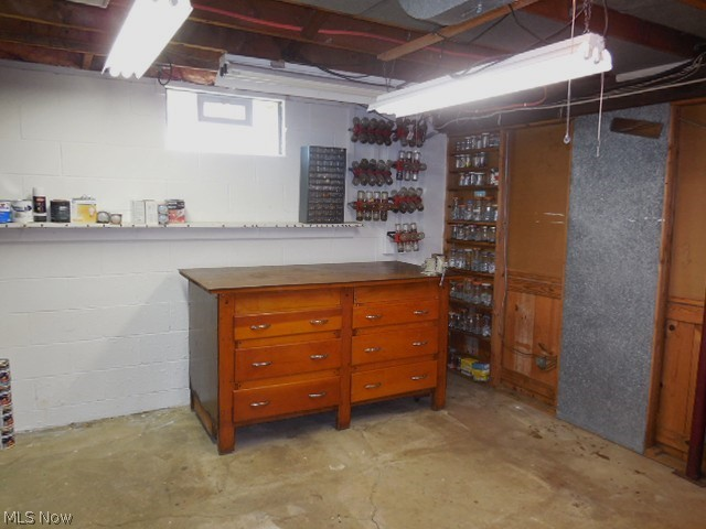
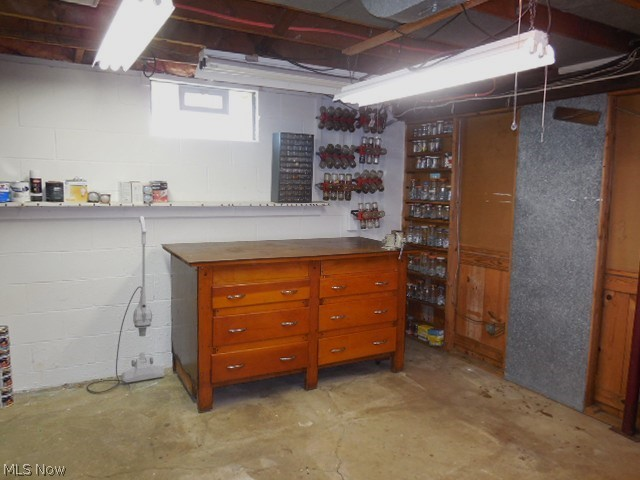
+ vacuum cleaner (129, 302)
